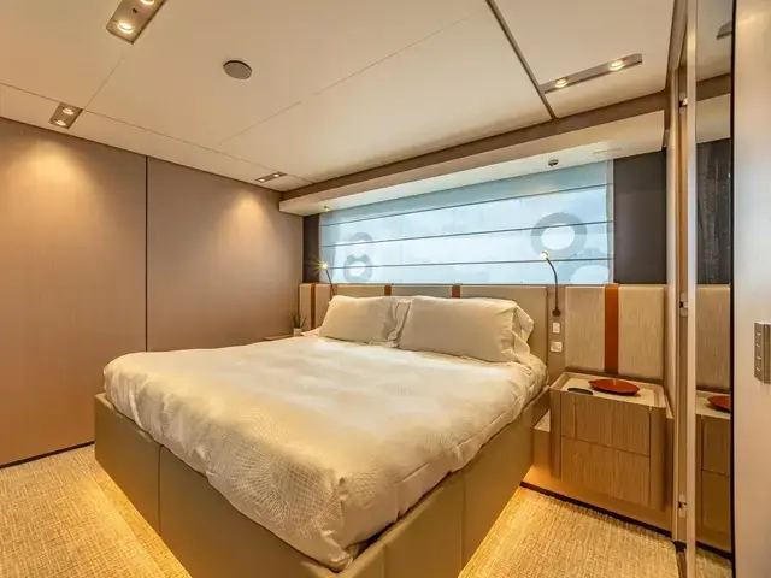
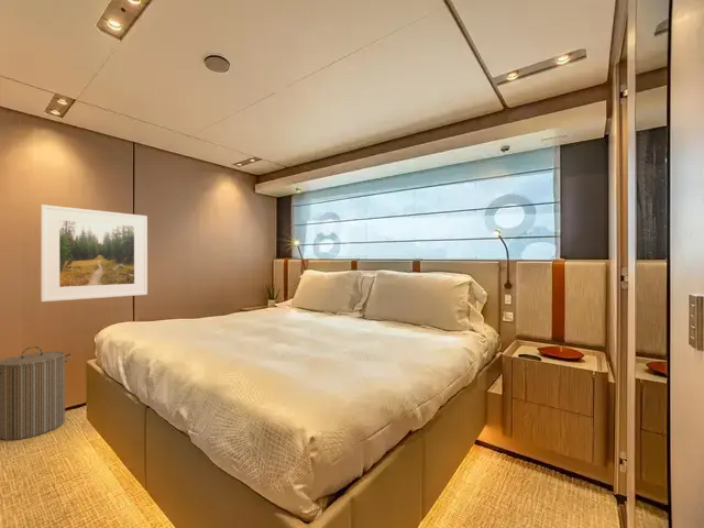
+ laundry hamper (33, 386)
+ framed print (99, 254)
